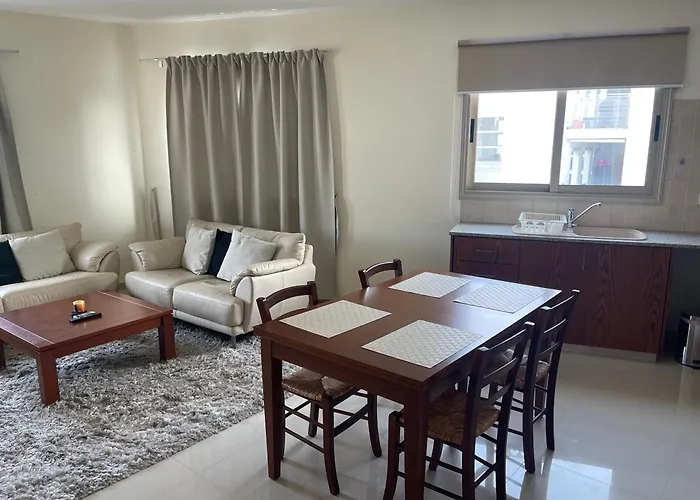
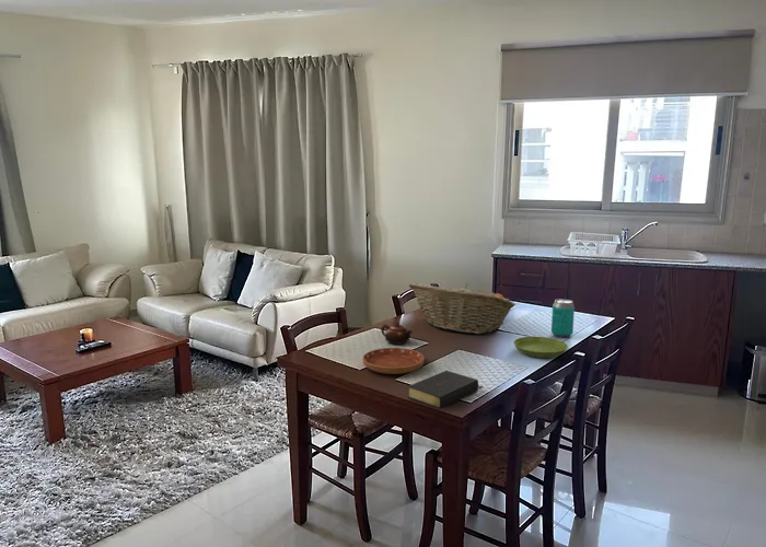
+ bible (448, 386)
+ teapot (396, 331)
+ fruit basket (460, 302)
+ saucer (539, 347)
+ beverage can (562, 317)
+ saucer (393, 361)
